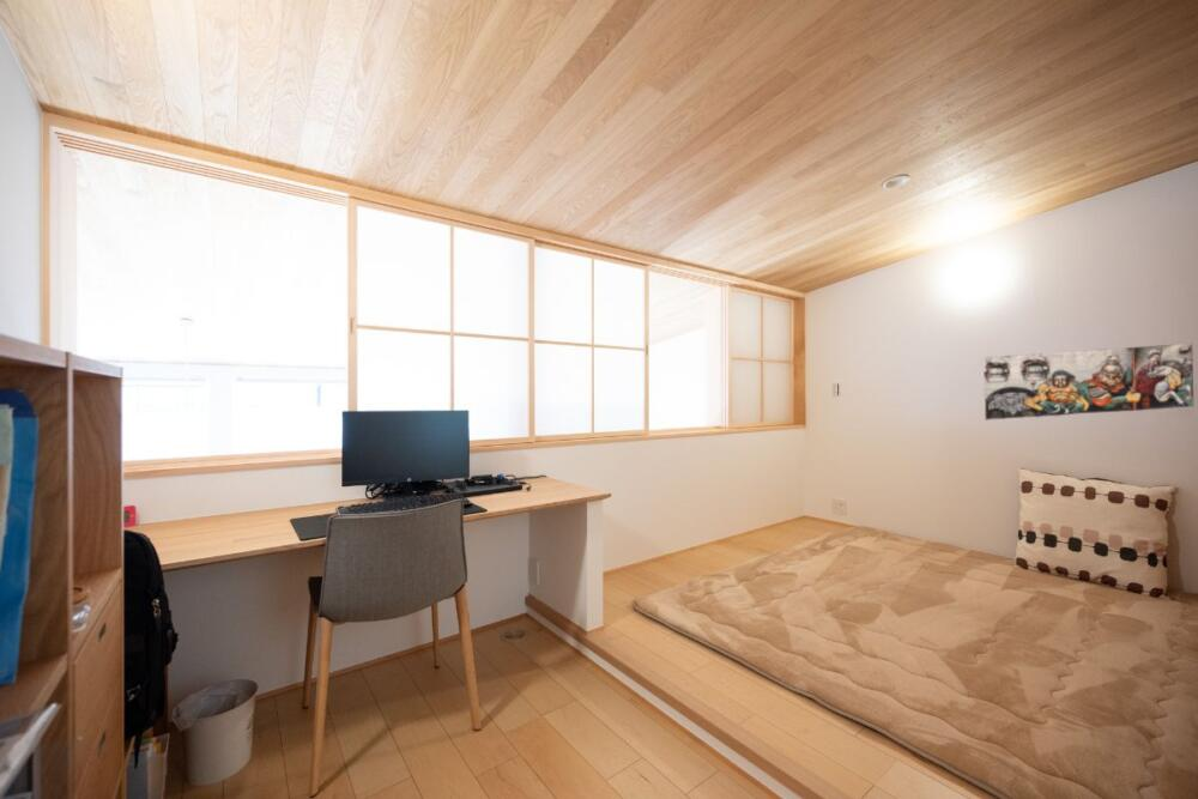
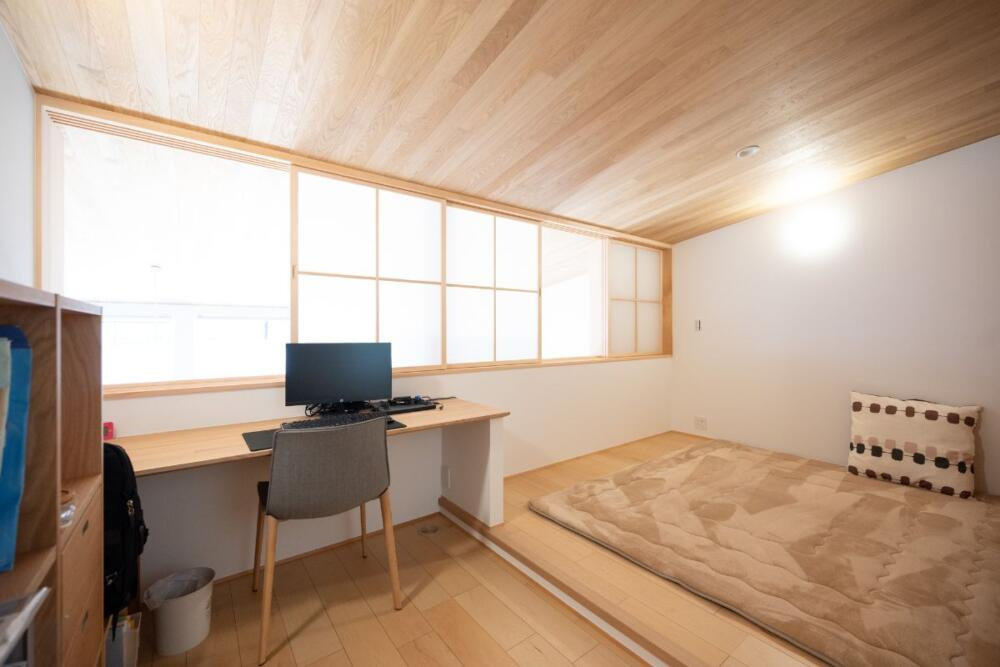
- wall mural (1075, 386)
